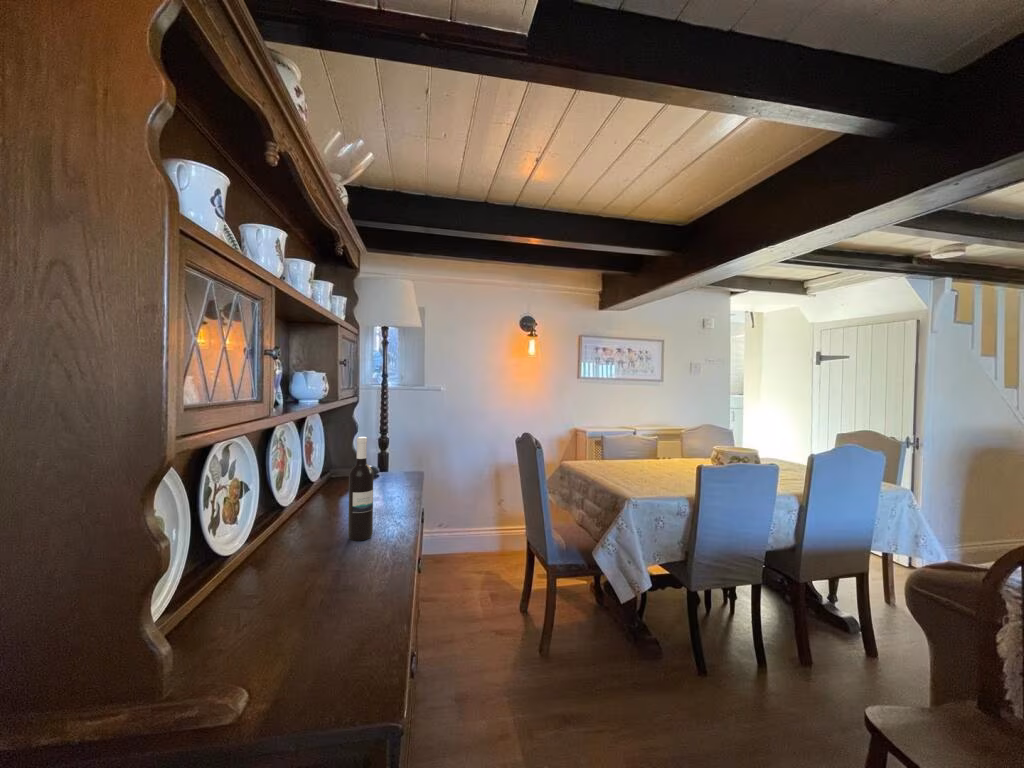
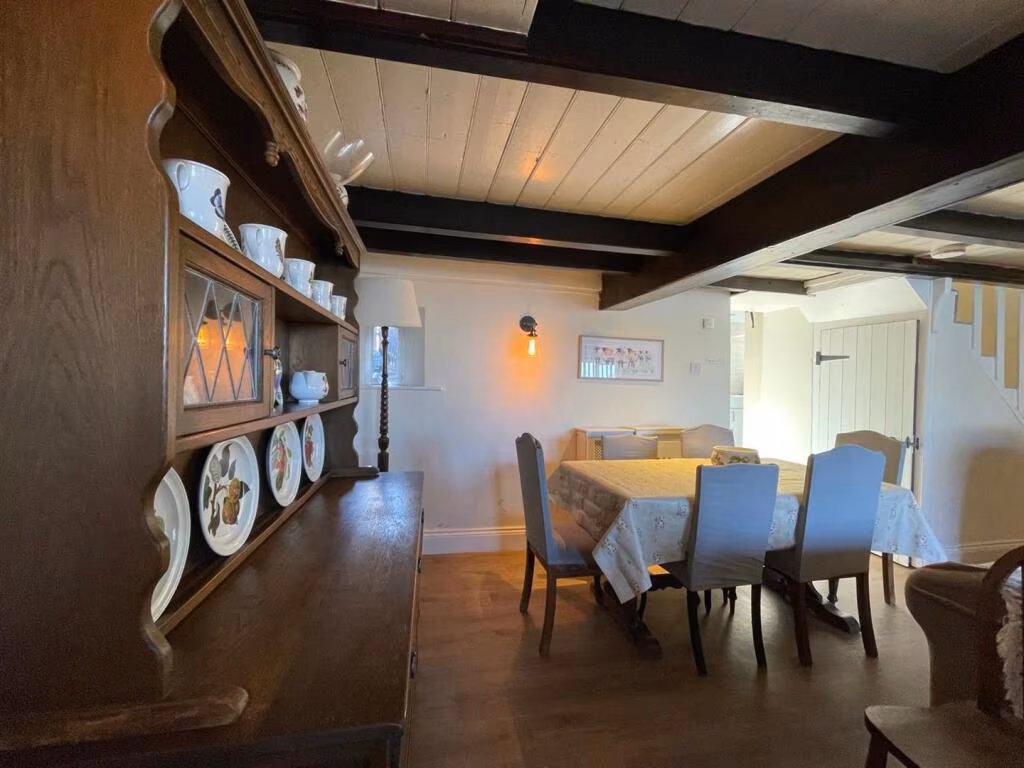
- wine bottle (361, 487)
